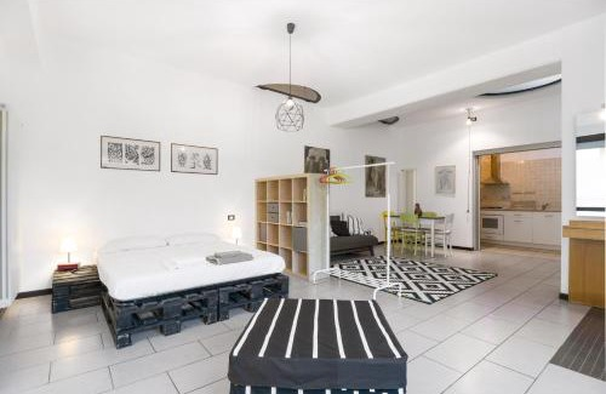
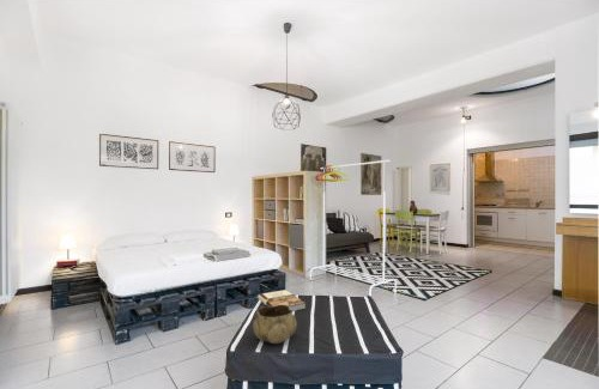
+ decorative bowl (274, 324)
+ book (280, 300)
